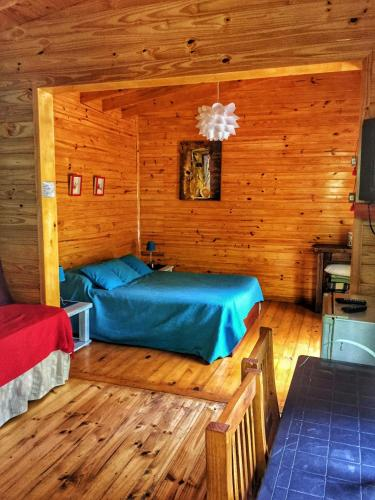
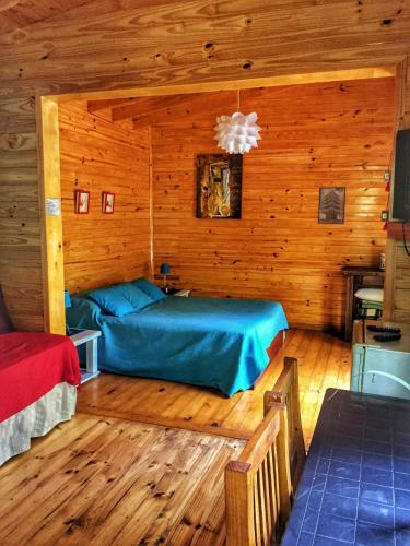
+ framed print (331, 205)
